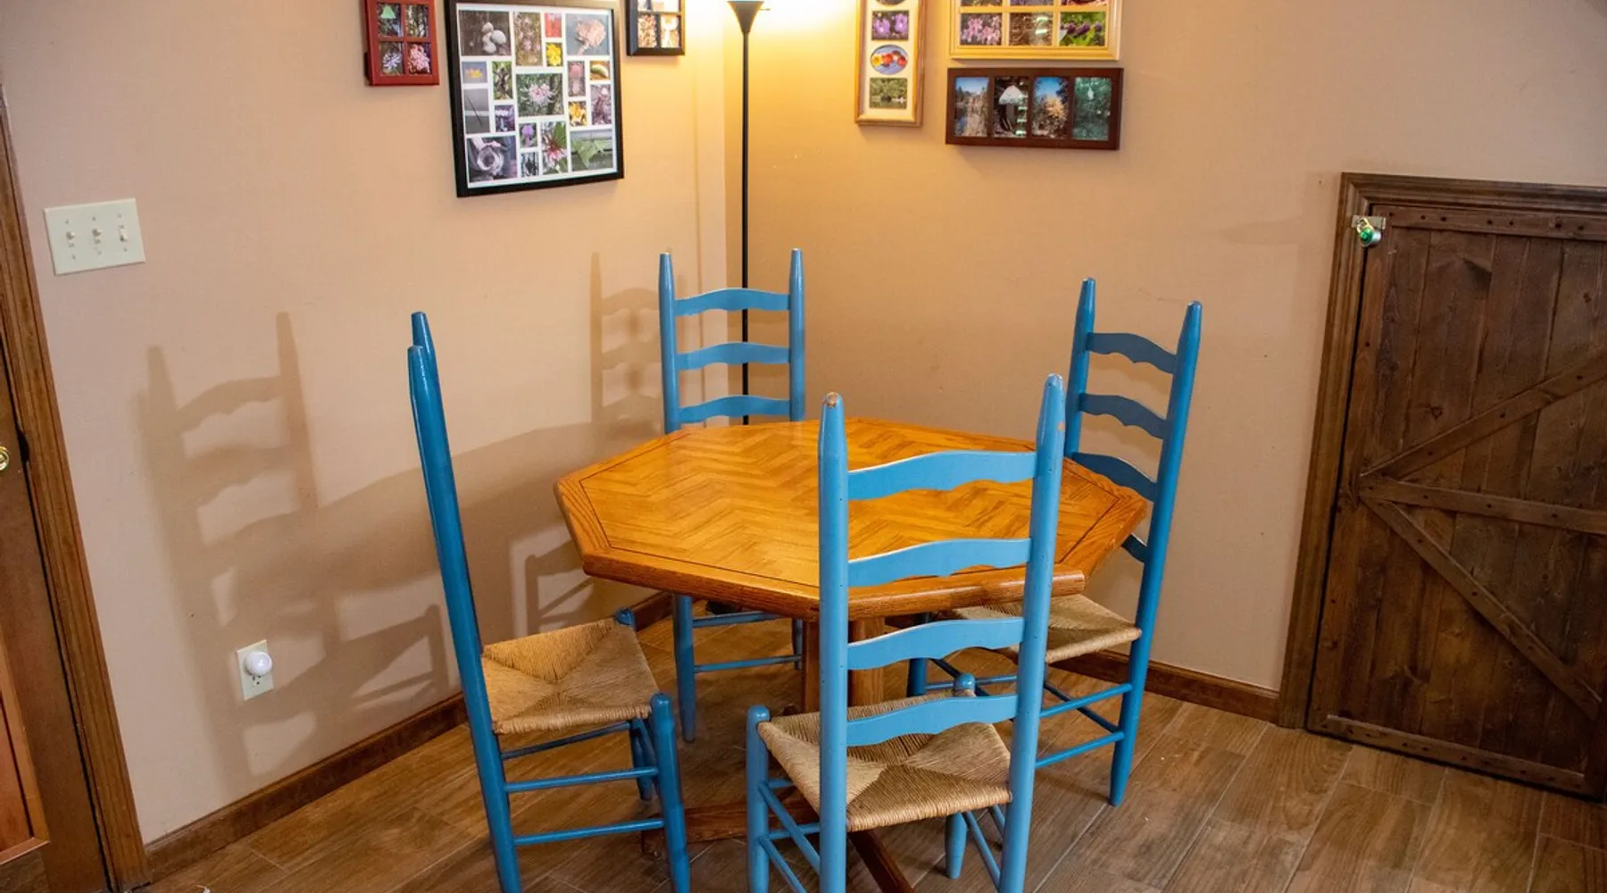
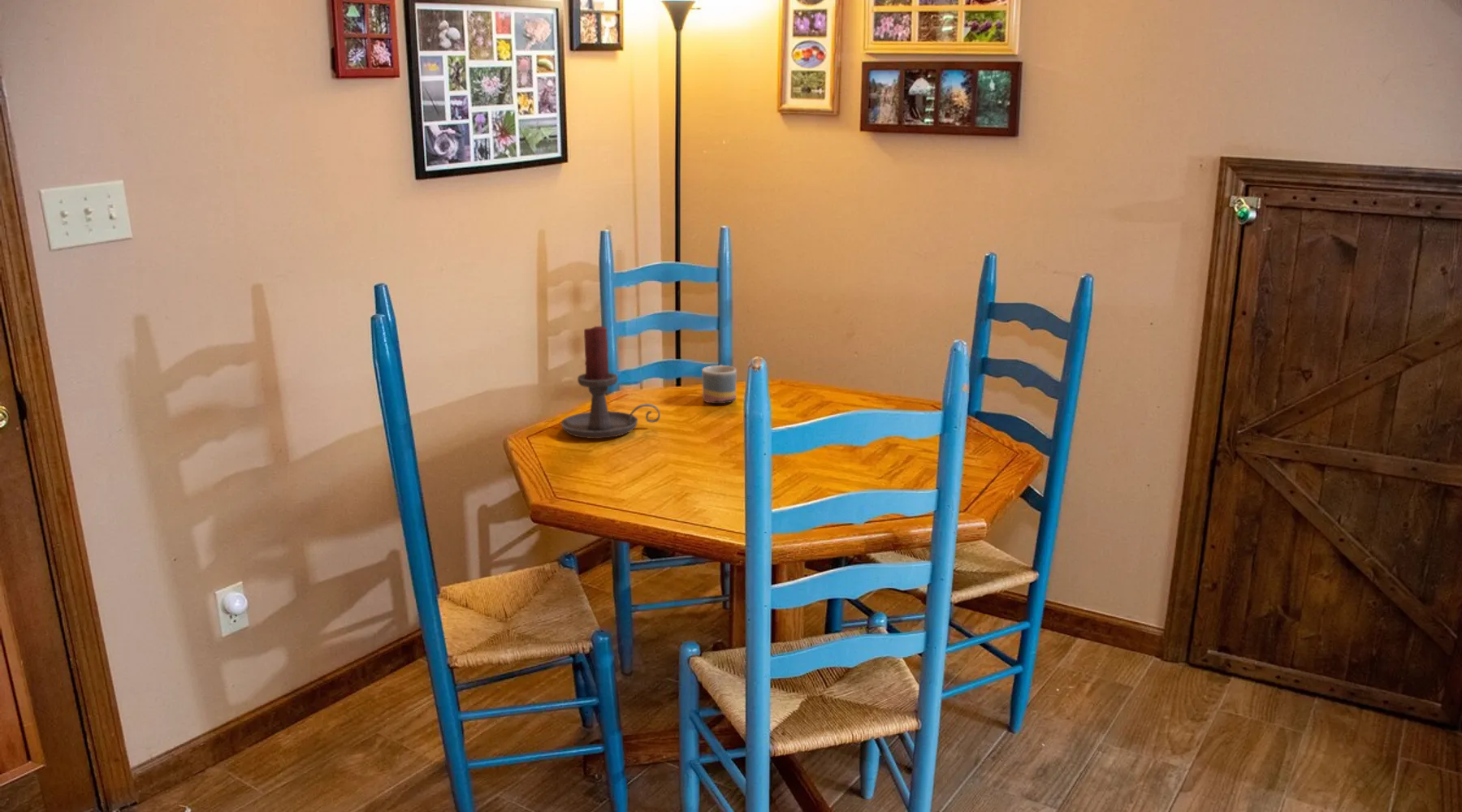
+ mug (720, 383)
+ candle holder (608, 378)
